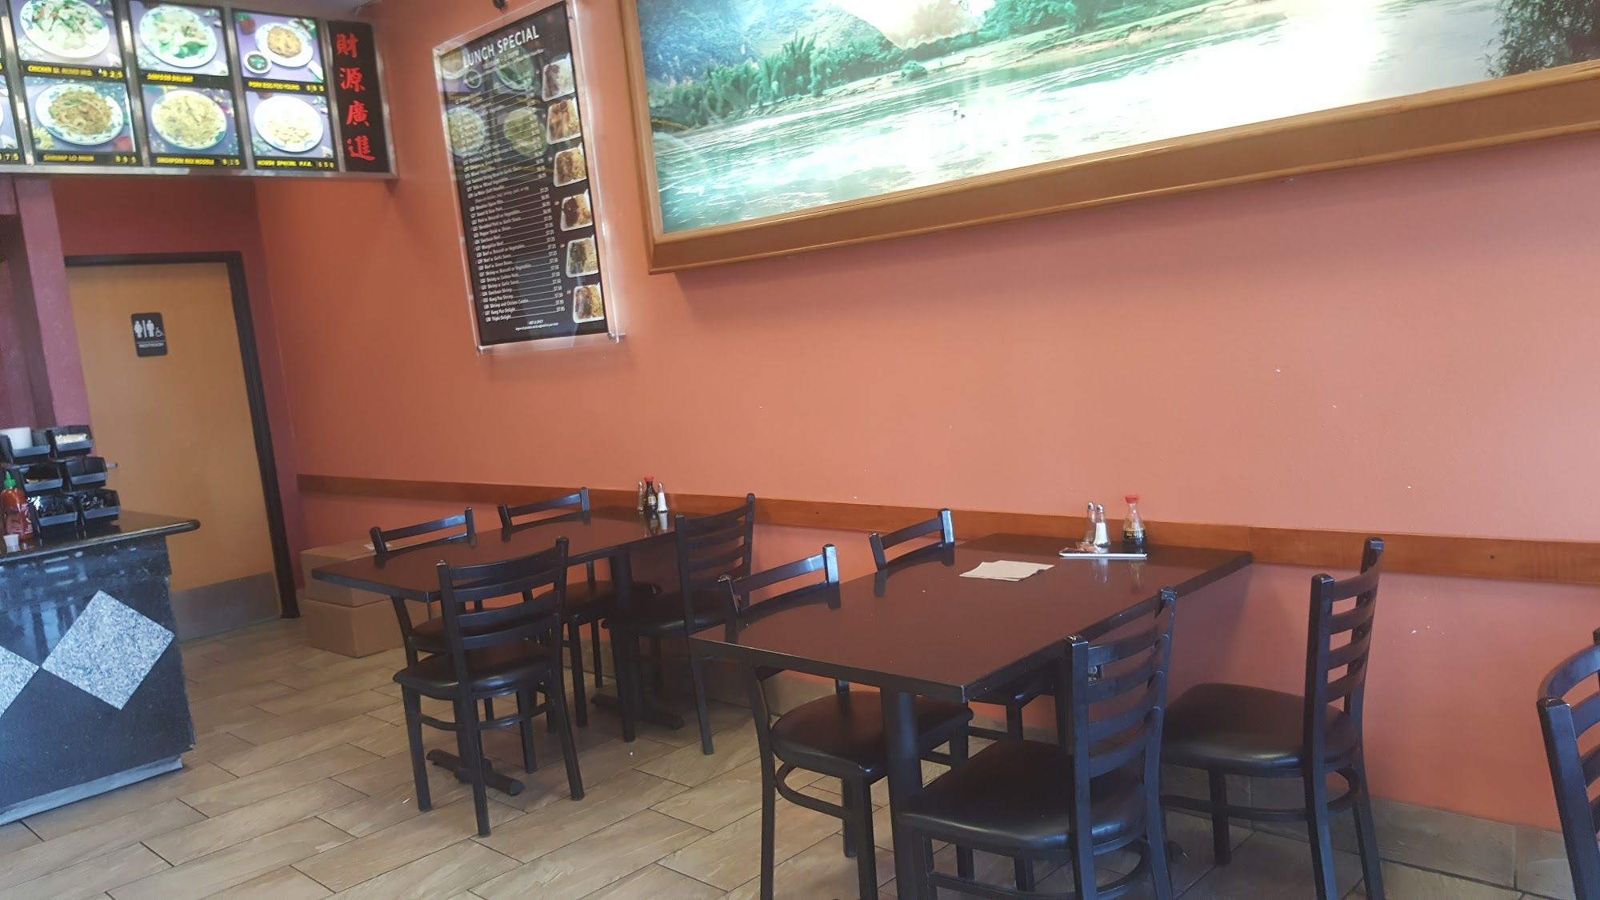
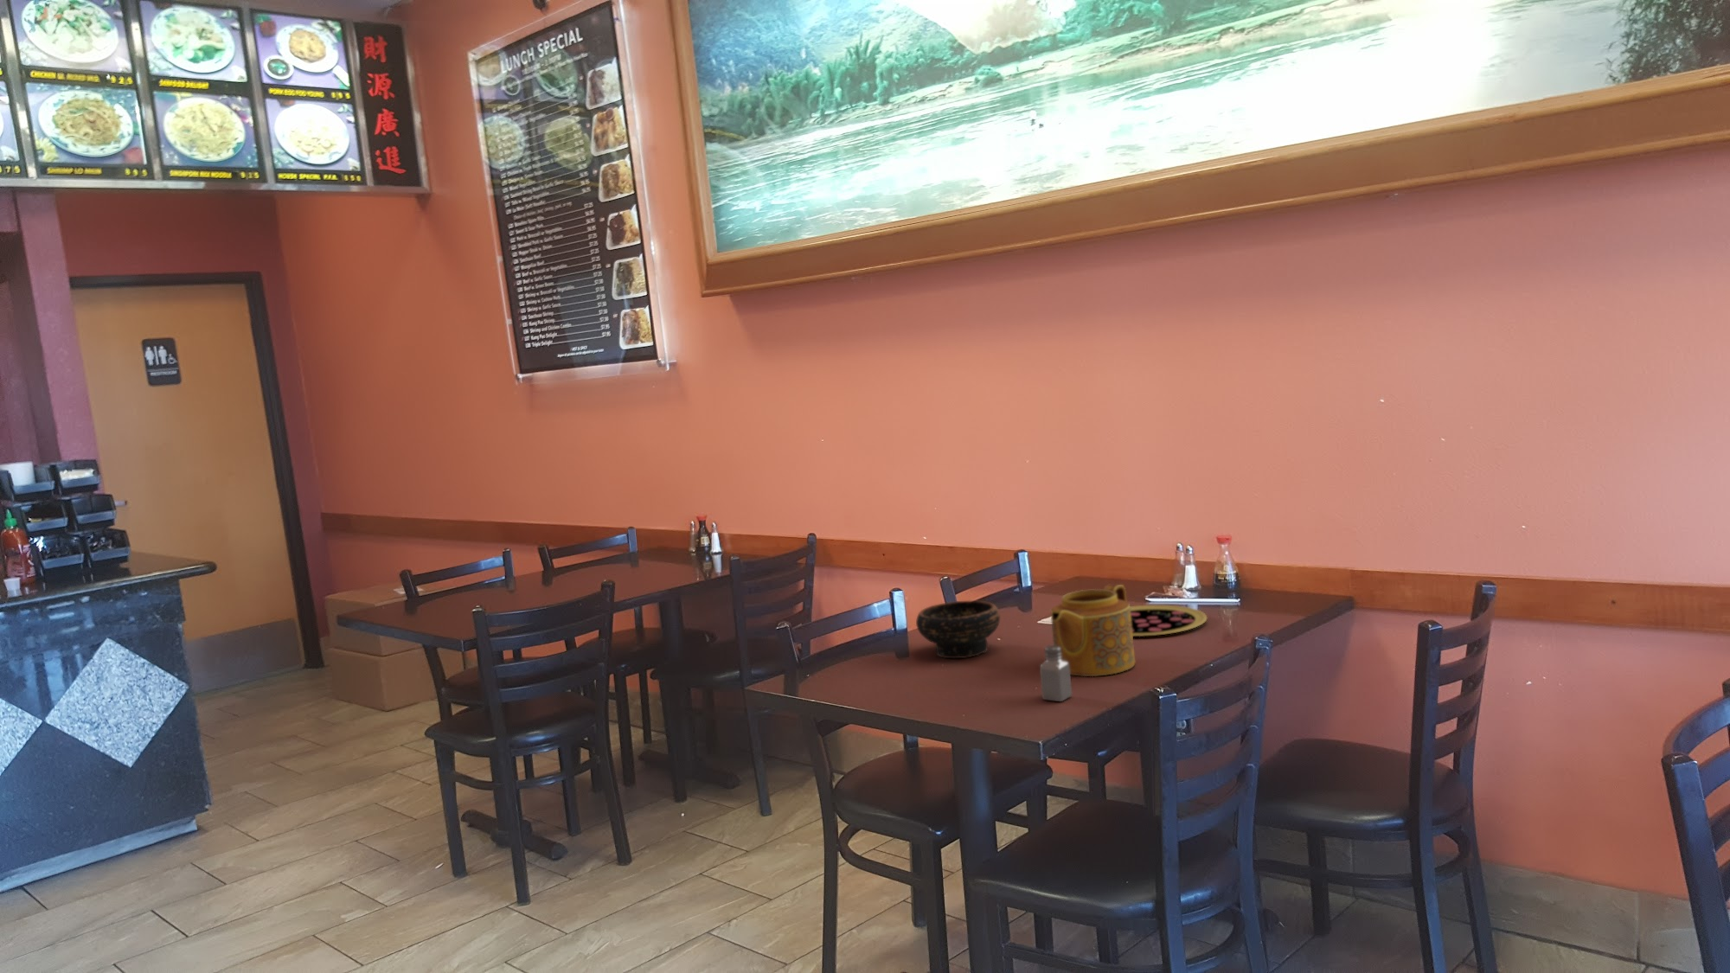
+ bowl (959, 630)
+ teapot (1090, 631)
+ saltshaker (1054, 672)
+ pizza (1145, 621)
